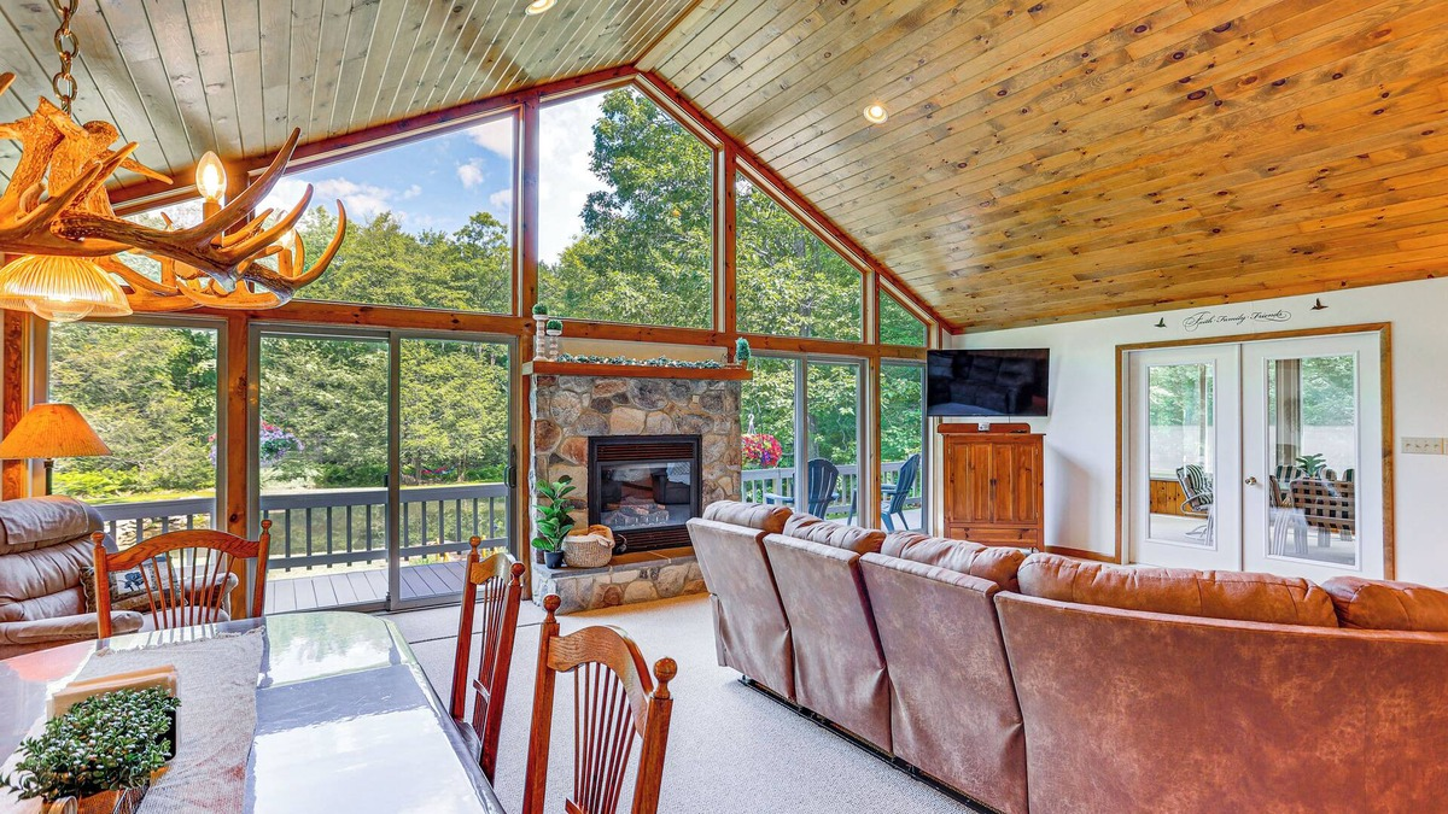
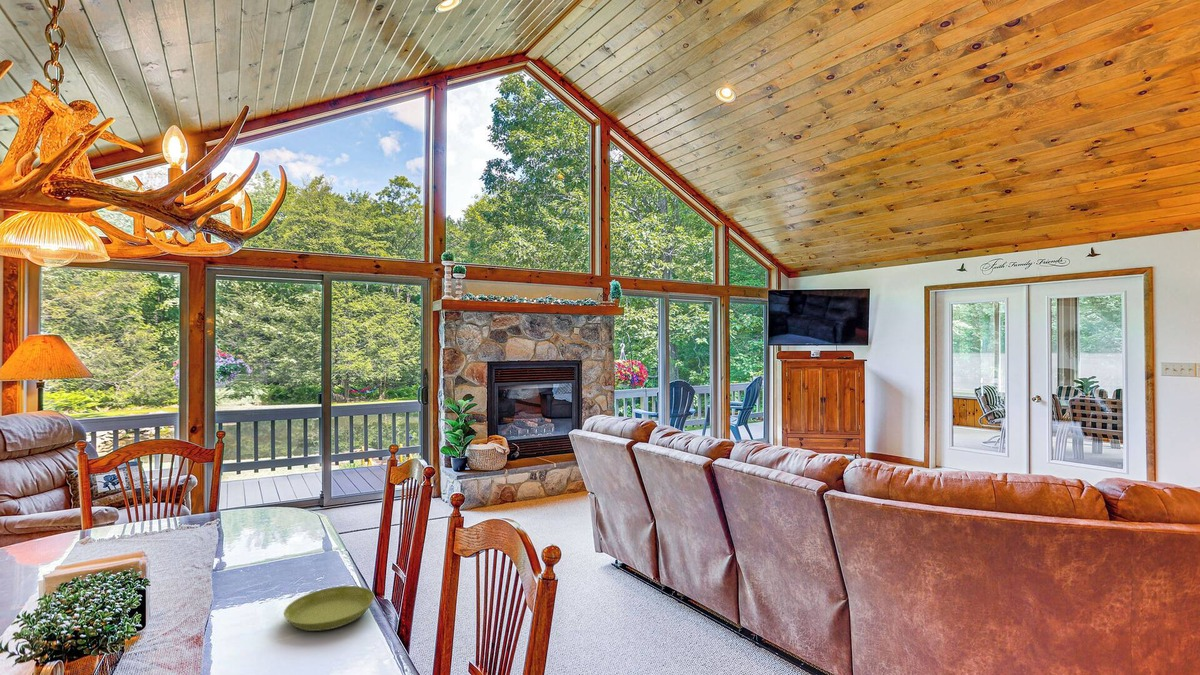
+ saucer (330, 609)
